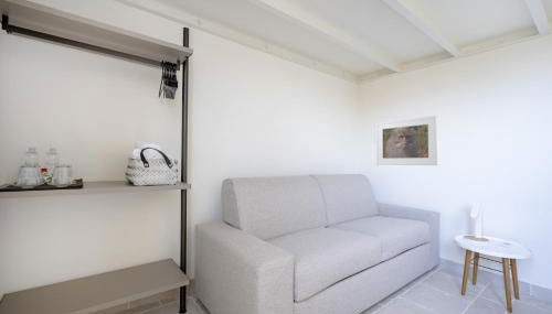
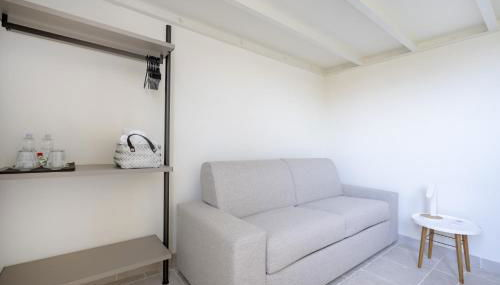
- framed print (404, 142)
